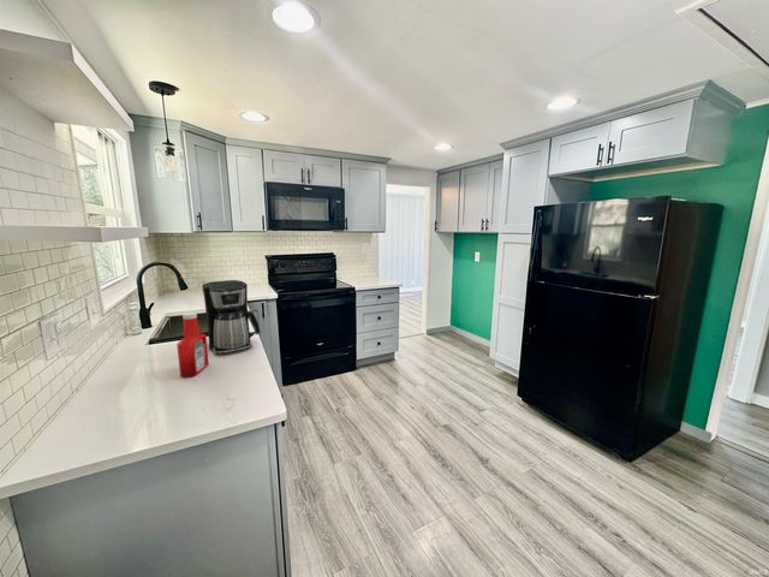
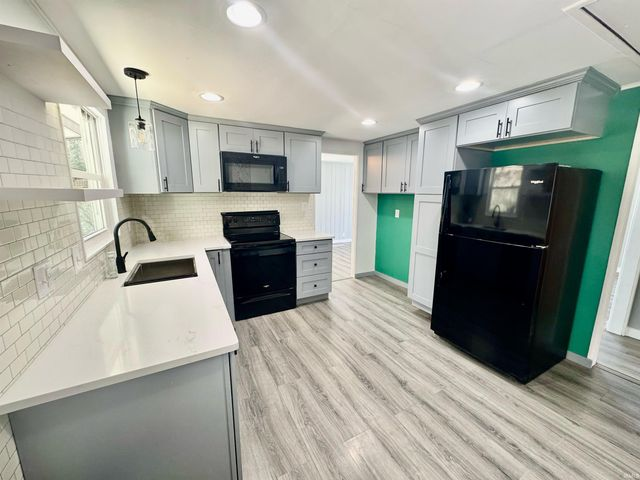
- soap bottle (192, 341)
- coffee maker (232, 313)
